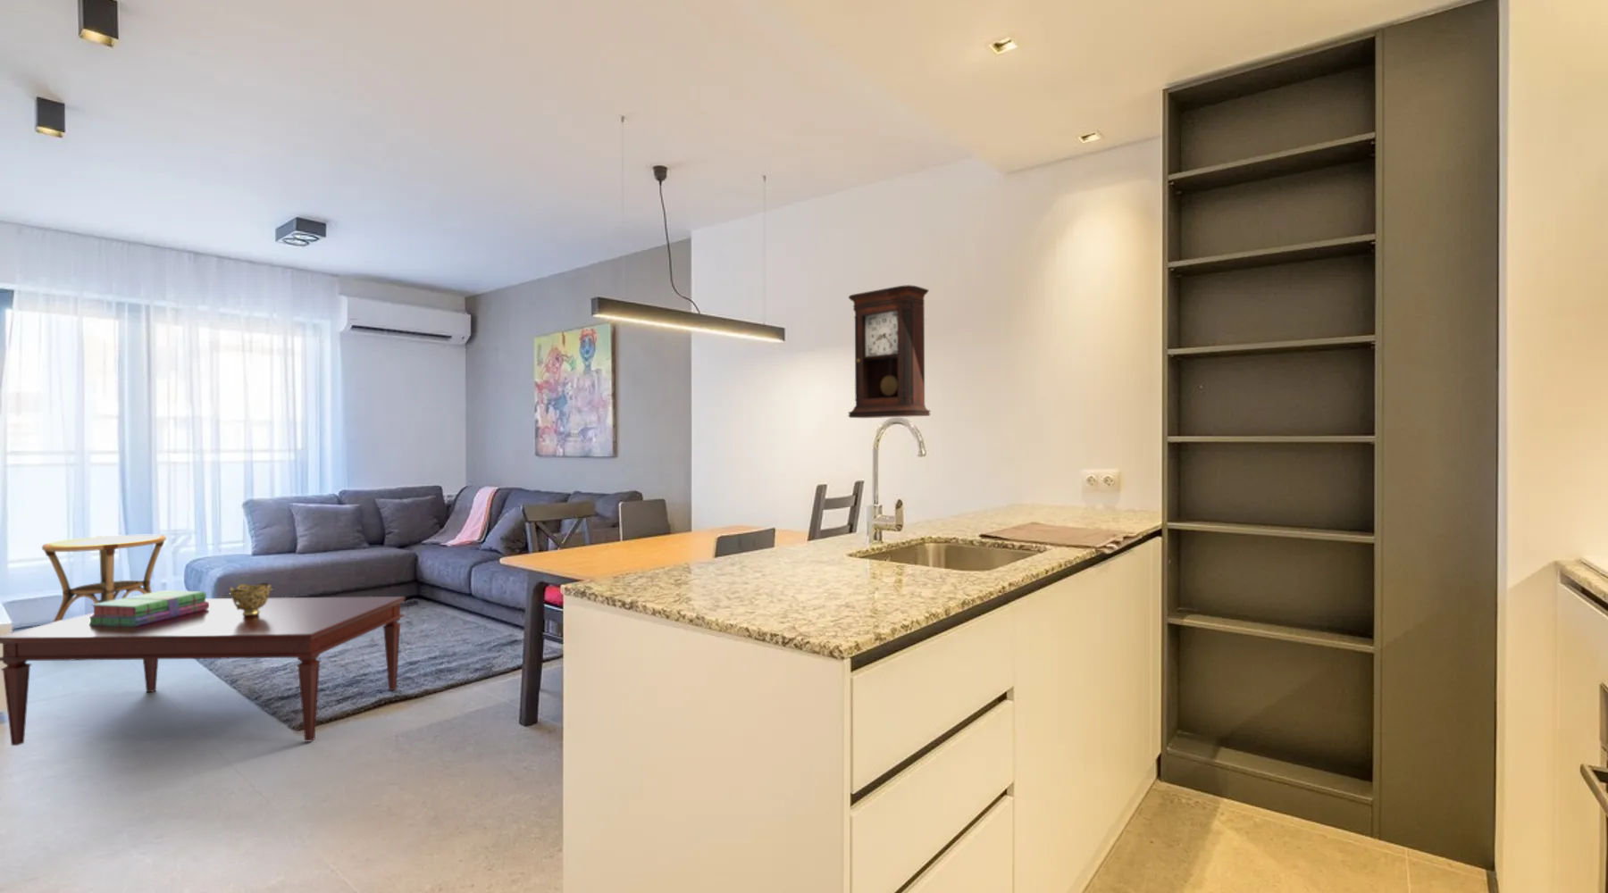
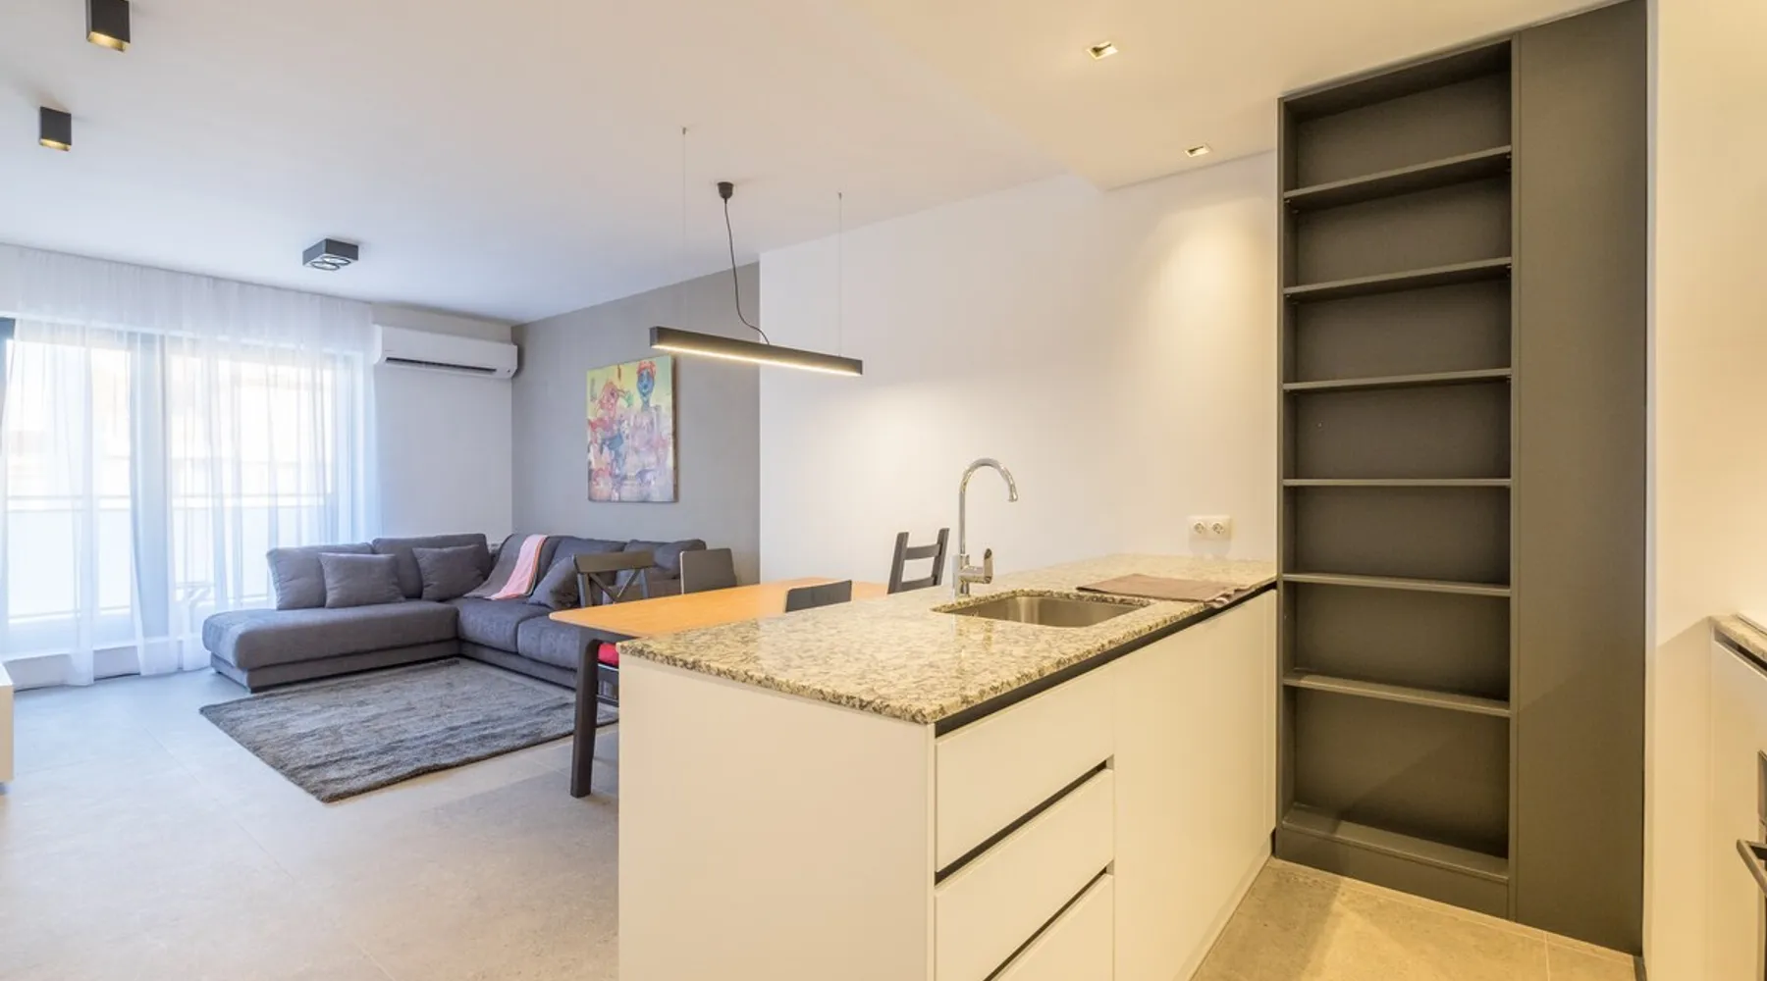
- stack of books (151, 606)
- side table (107, 583)
- pendulum clock (885, 354)
- decorative bowl (250, 600)
- coffee table (221, 658)
